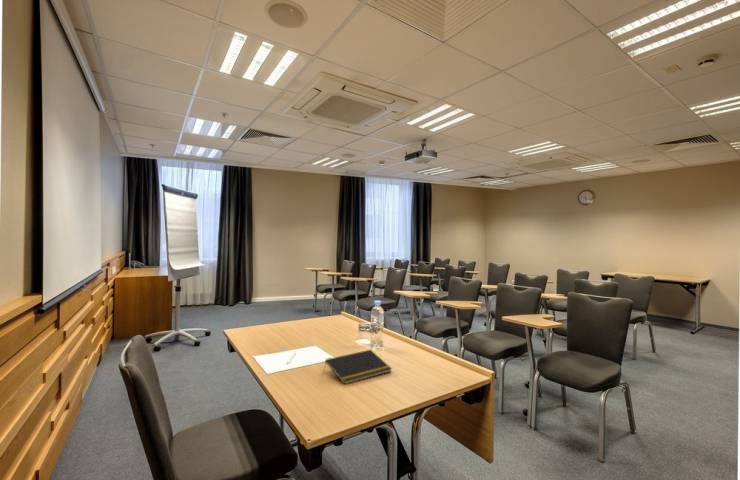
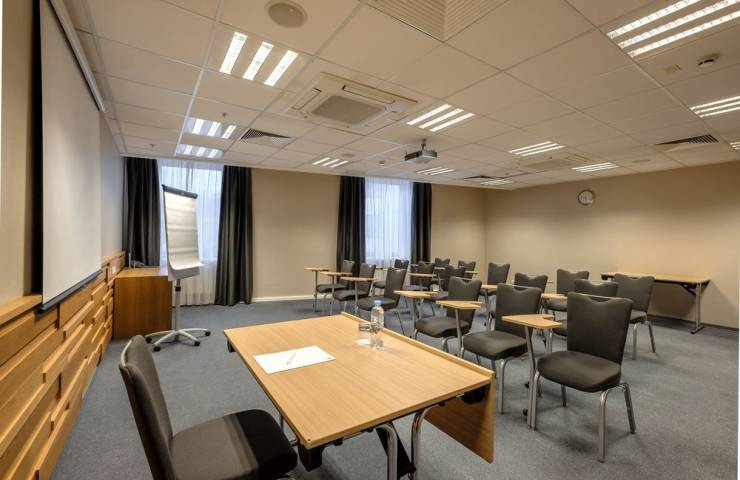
- notepad (358, 365)
